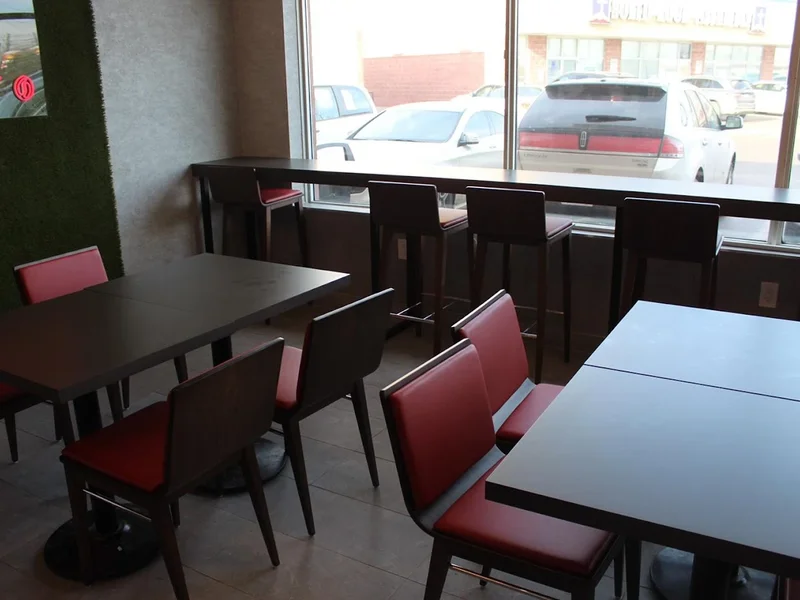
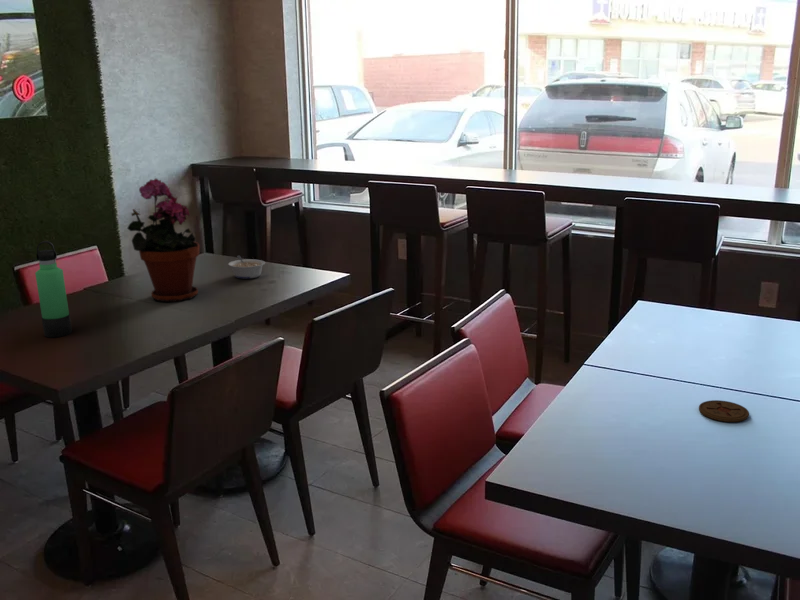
+ potted plant (166, 239)
+ coaster (723, 410)
+ legume (245, 268)
+ thermos bottle (51, 288)
